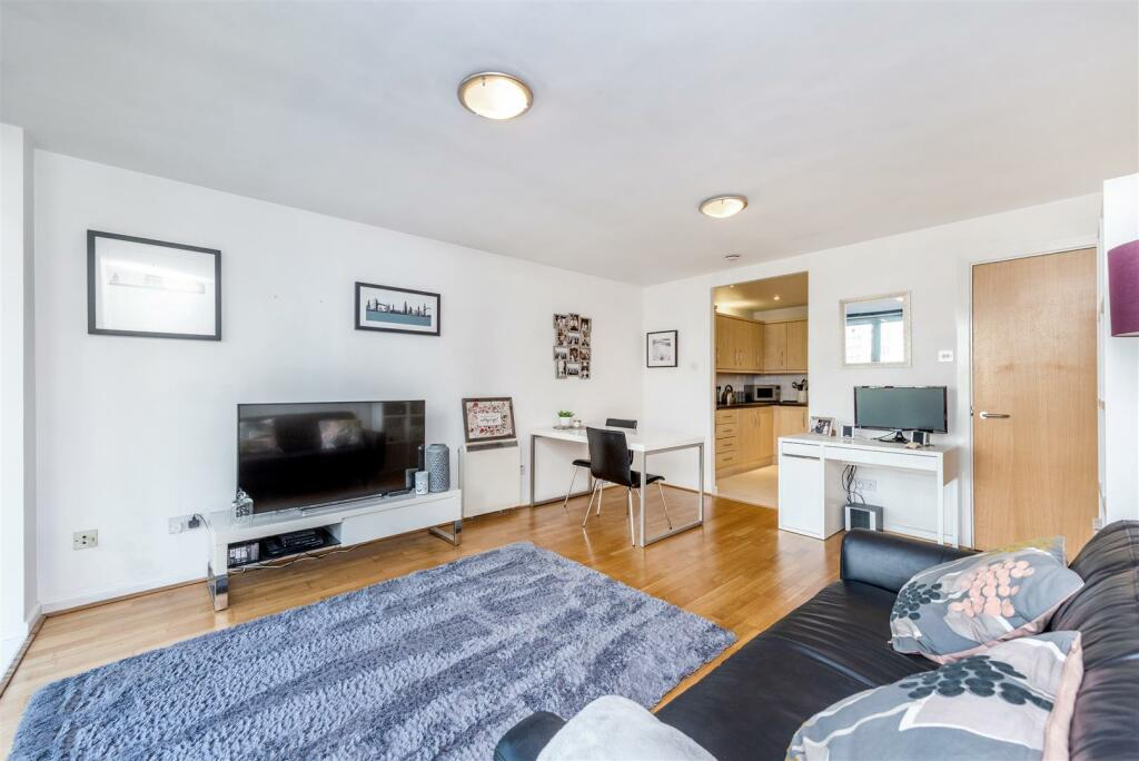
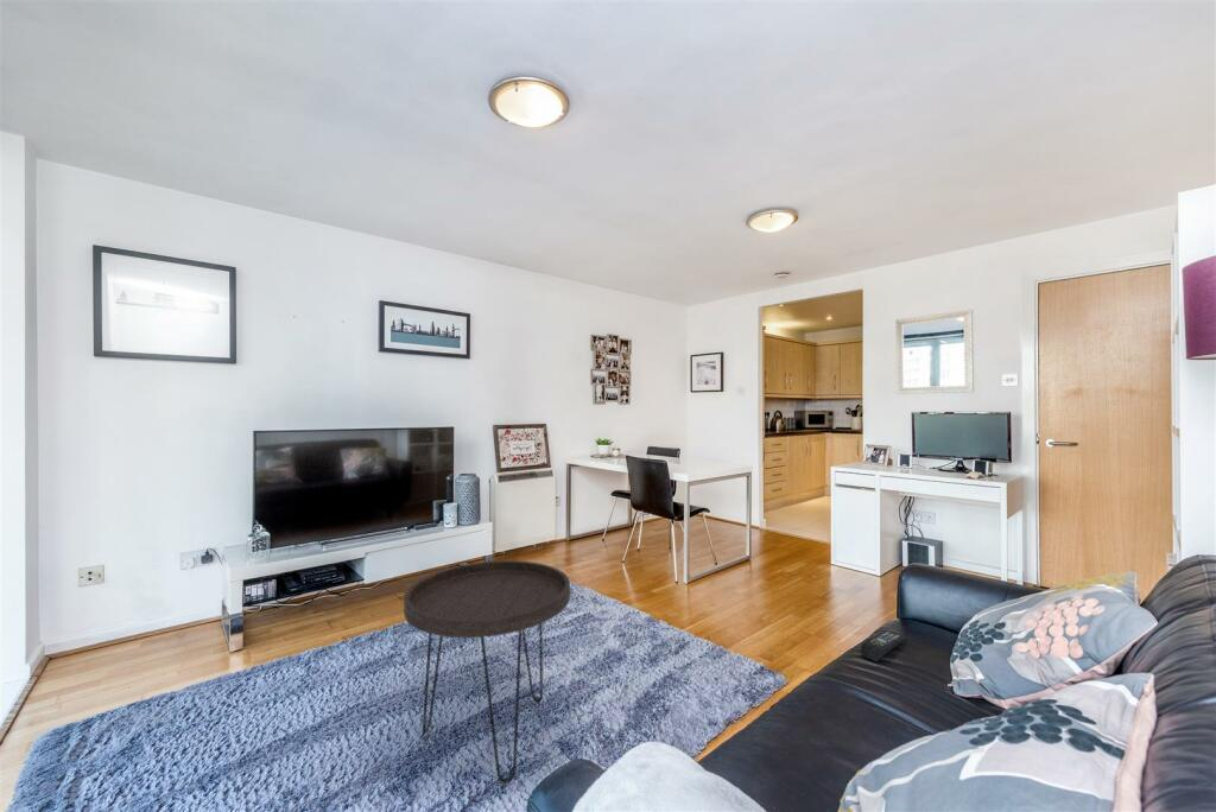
+ side table (486, 660)
+ remote control (882, 643)
